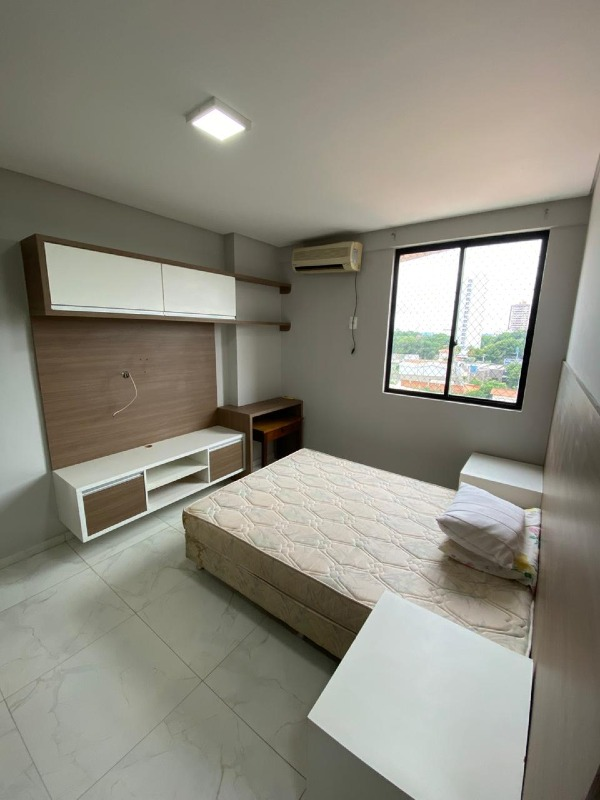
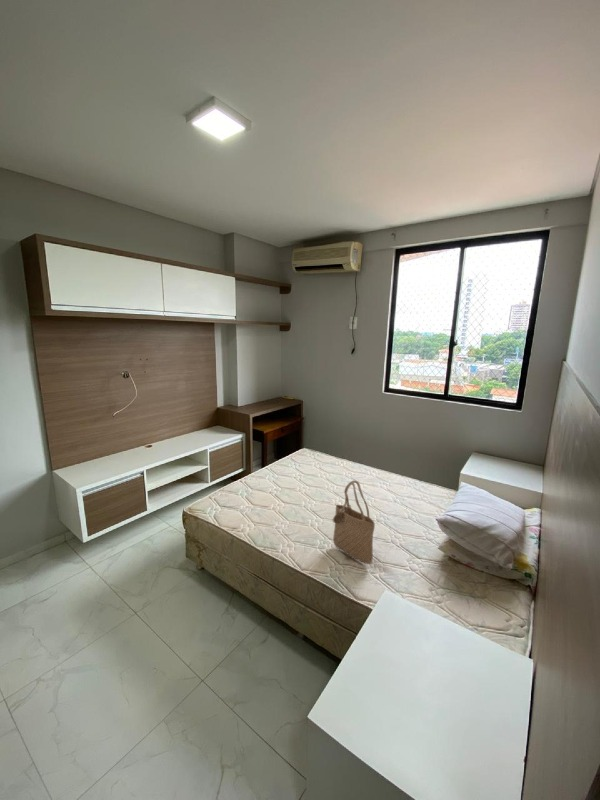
+ tote bag (353, 519)
